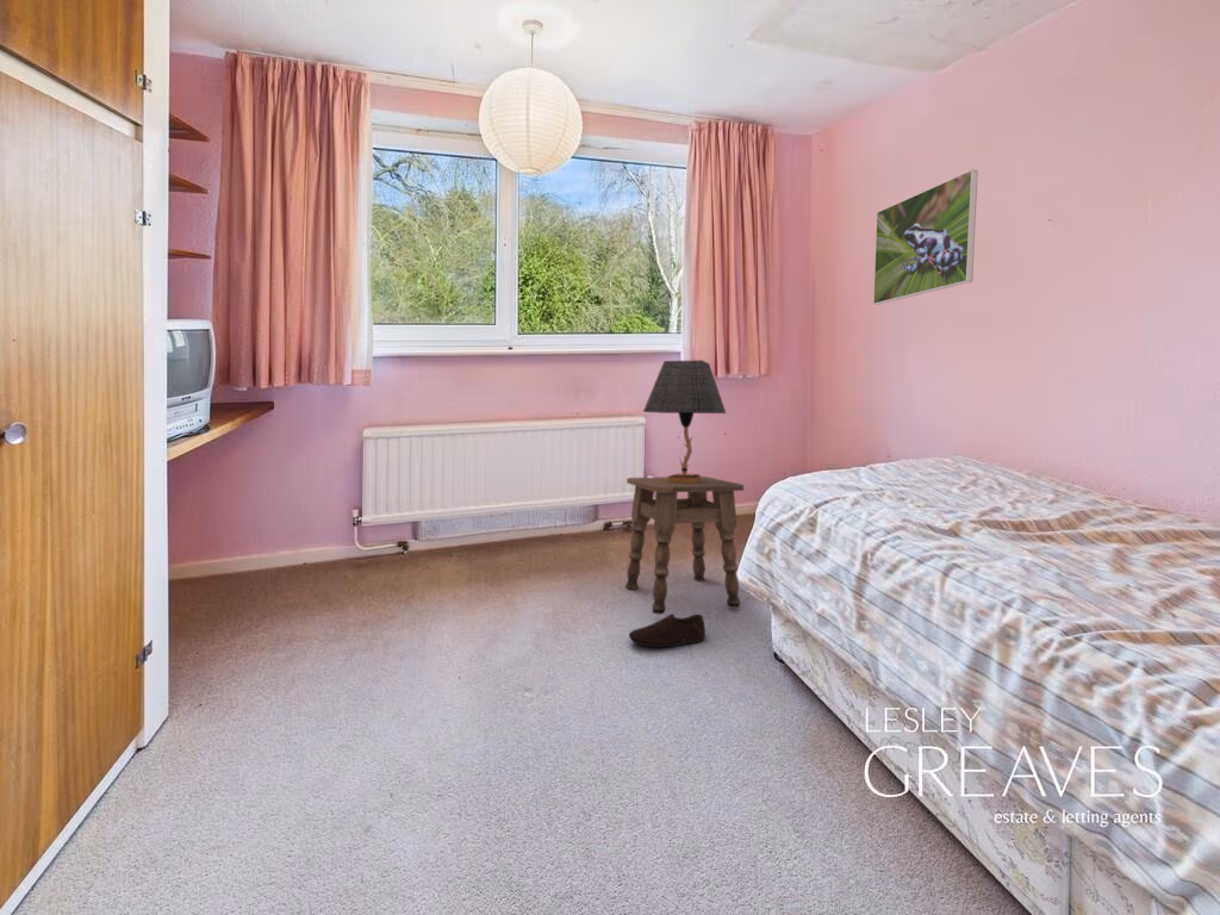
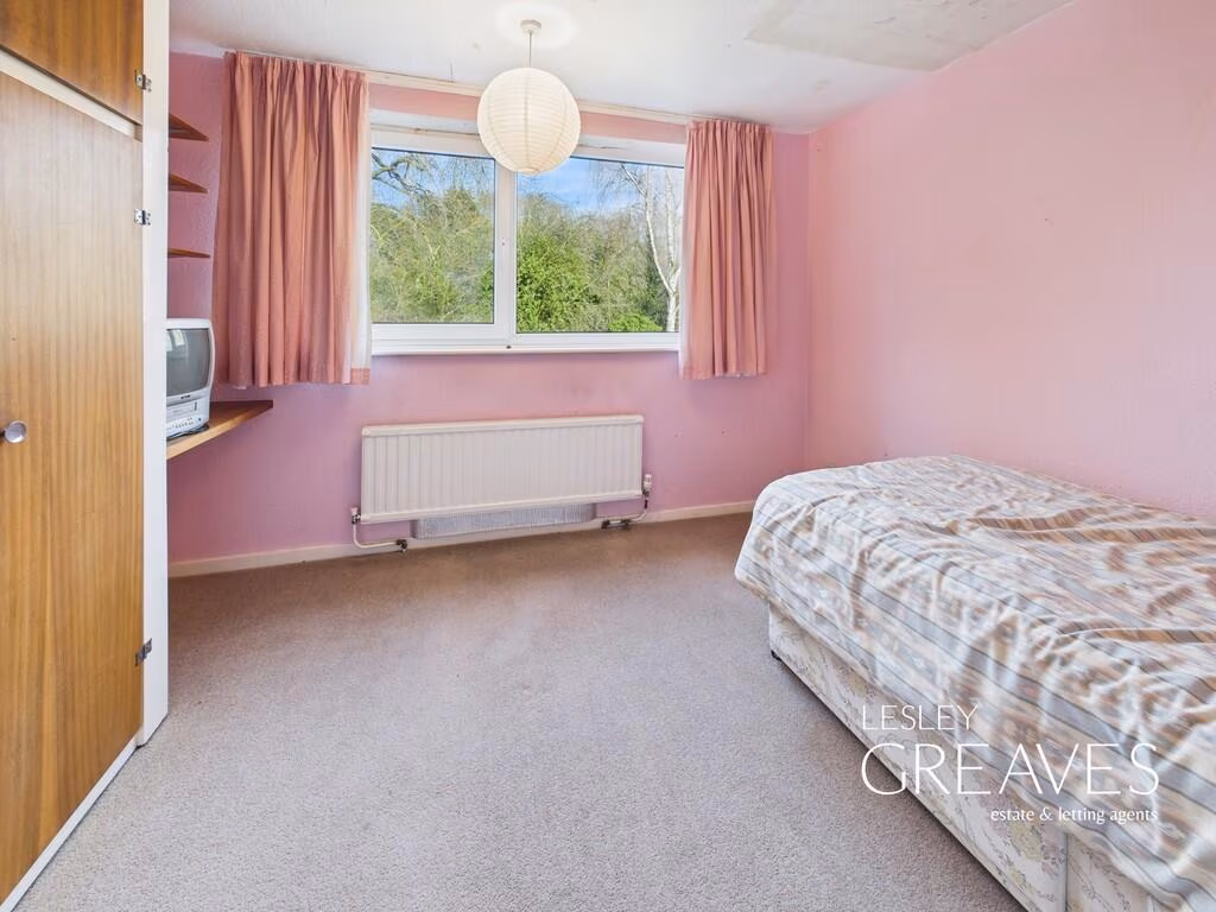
- table lamp (685, 422)
- shoe (667, 628)
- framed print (920, 243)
- side table (691, 539)
